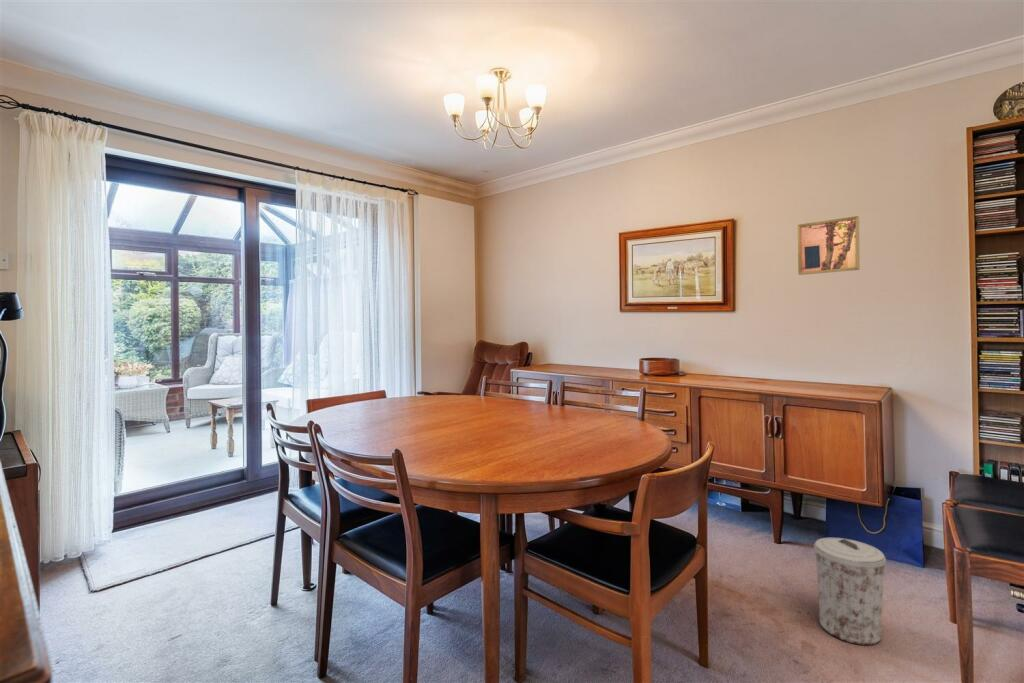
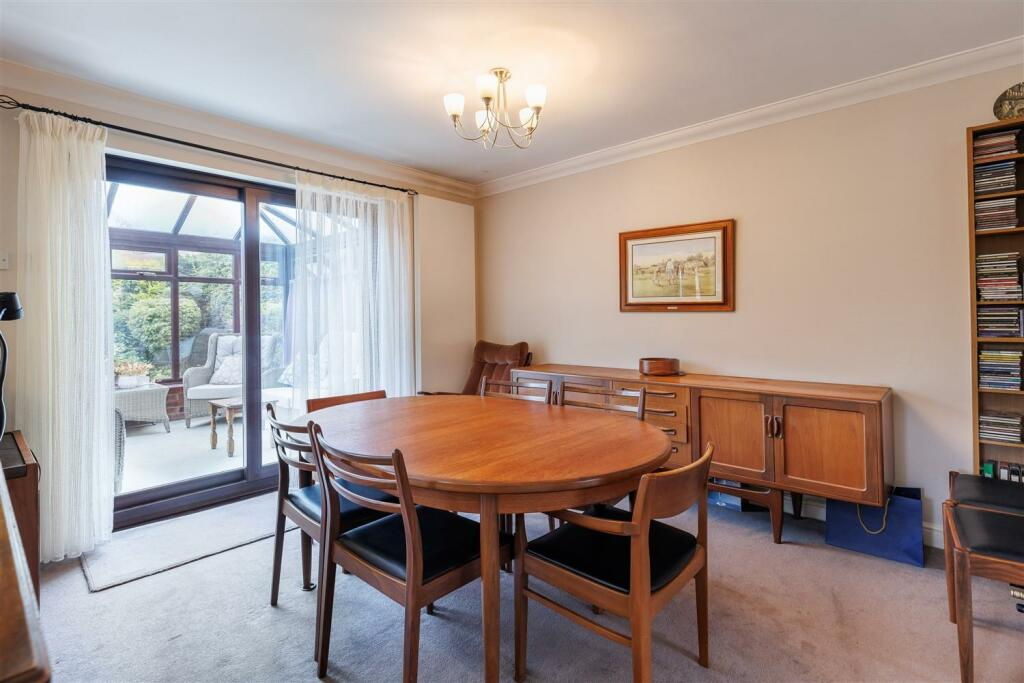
- trash can (849, 585)
- wall art (827, 246)
